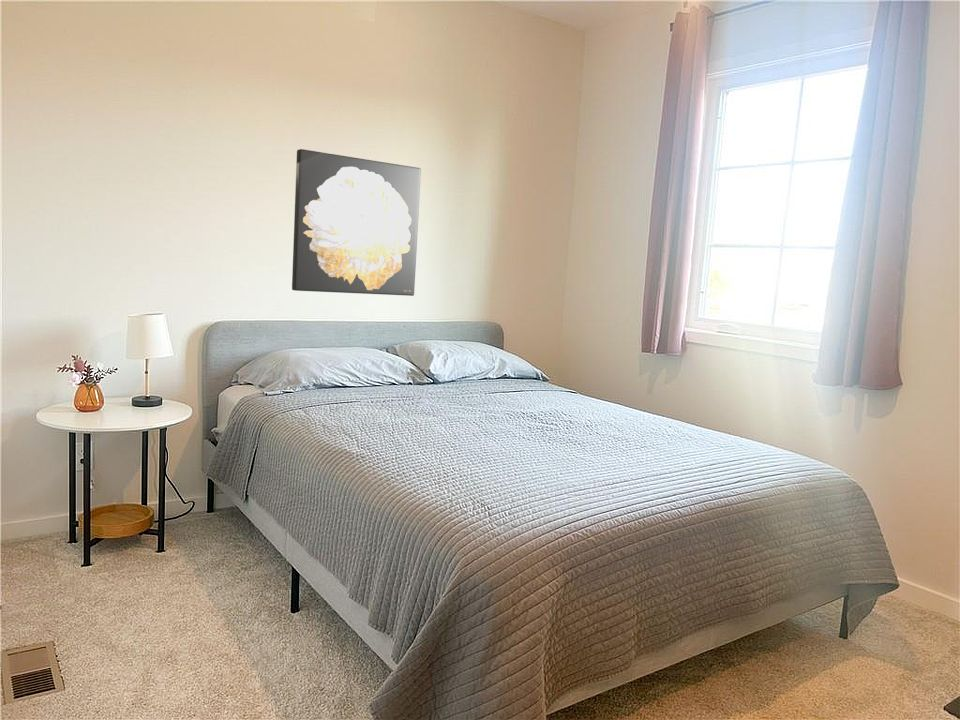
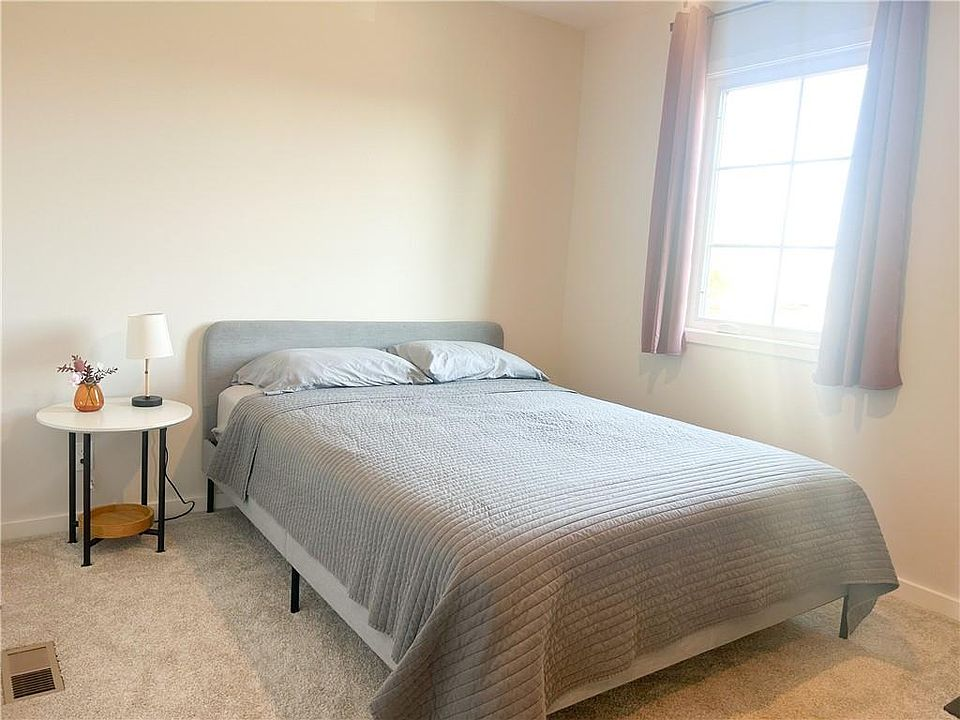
- wall art (358, 226)
